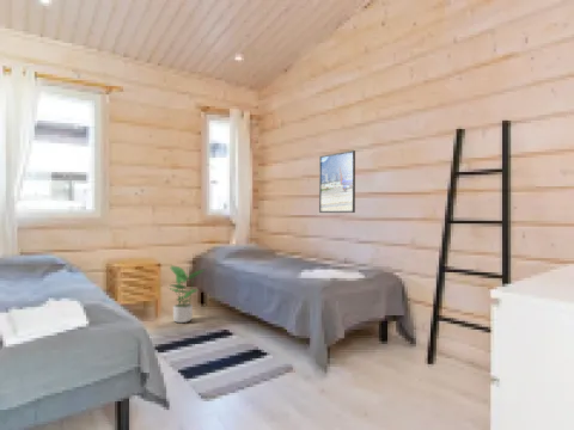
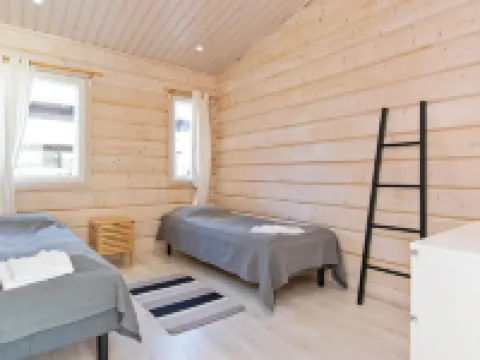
- potted plant (182, 294)
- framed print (336, 183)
